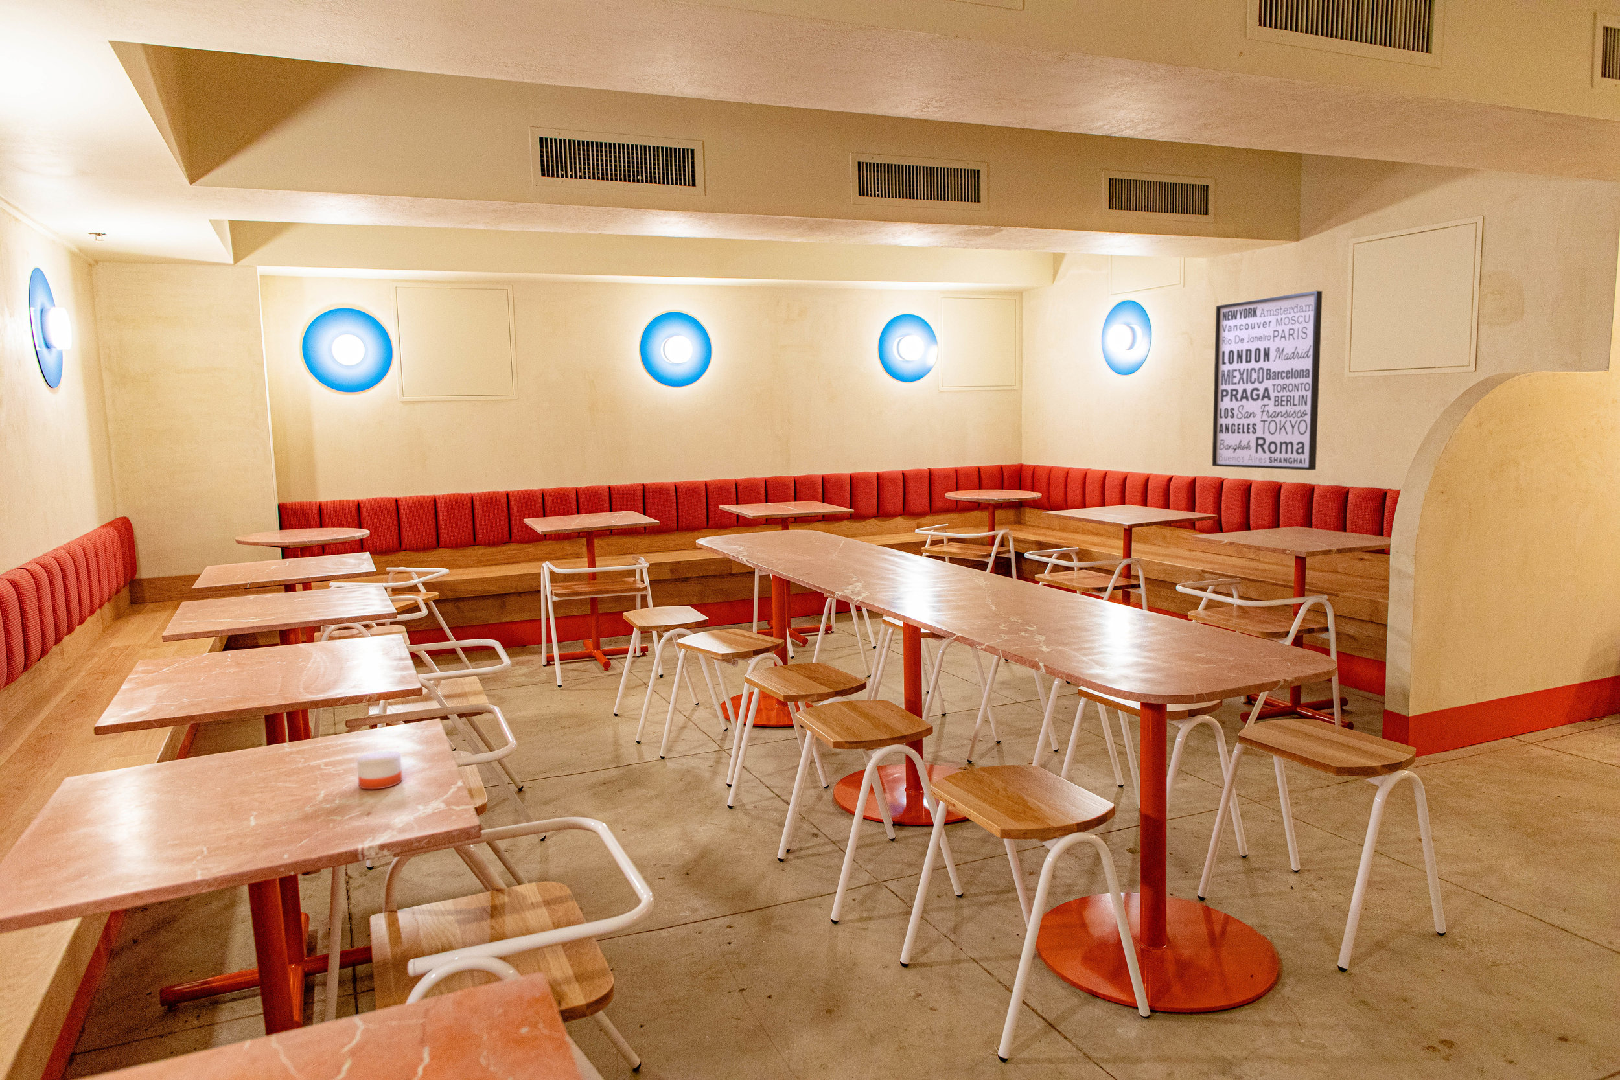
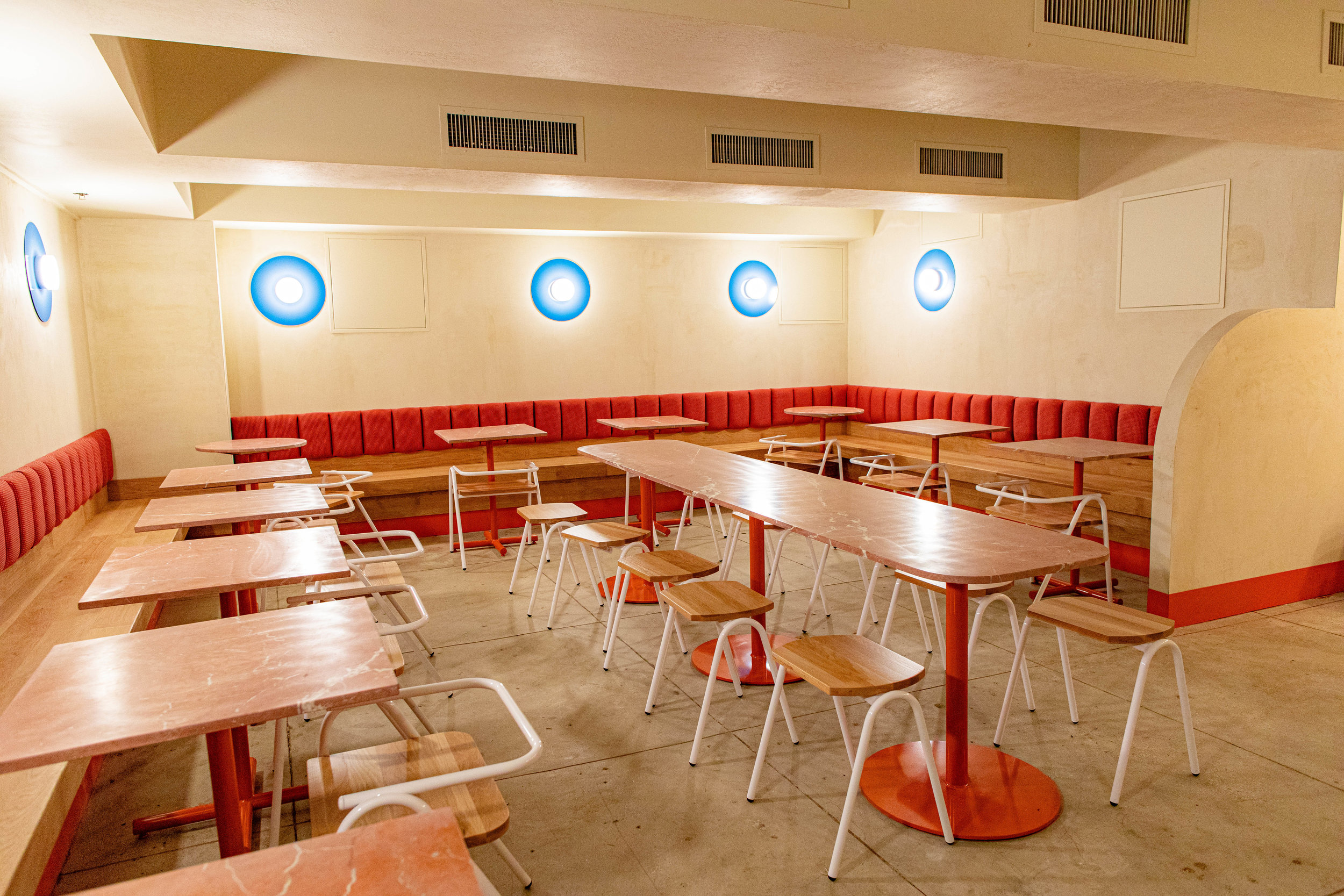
- candle (378, 756)
- wall art (1263, 385)
